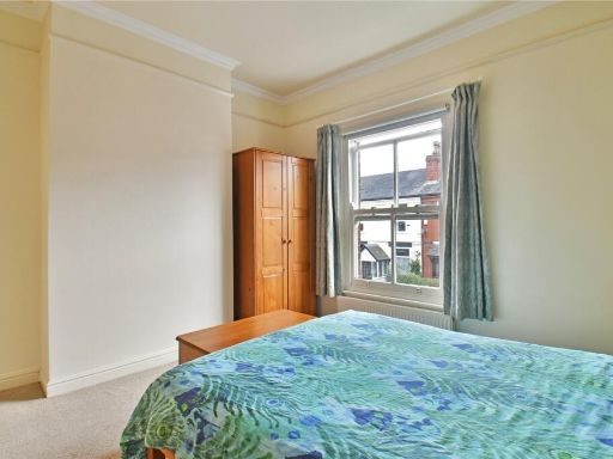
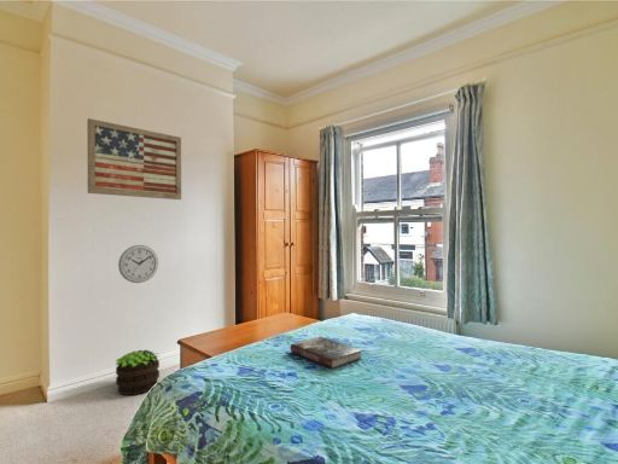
+ wall art (138, 162)
+ potted plant (138, 369)
+ wall clock (139, 263)
+ book (325, 350)
